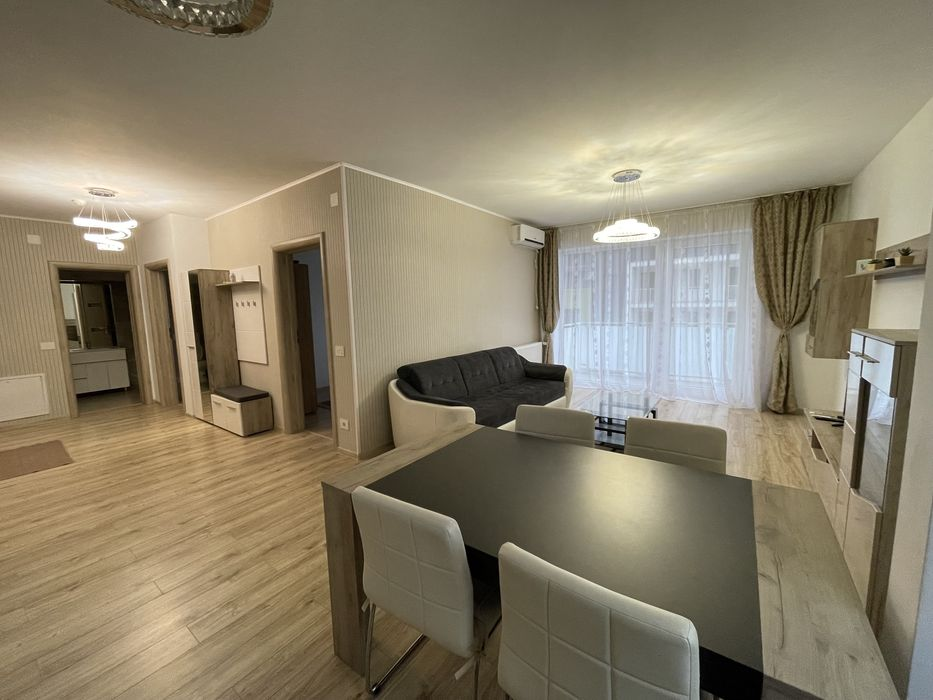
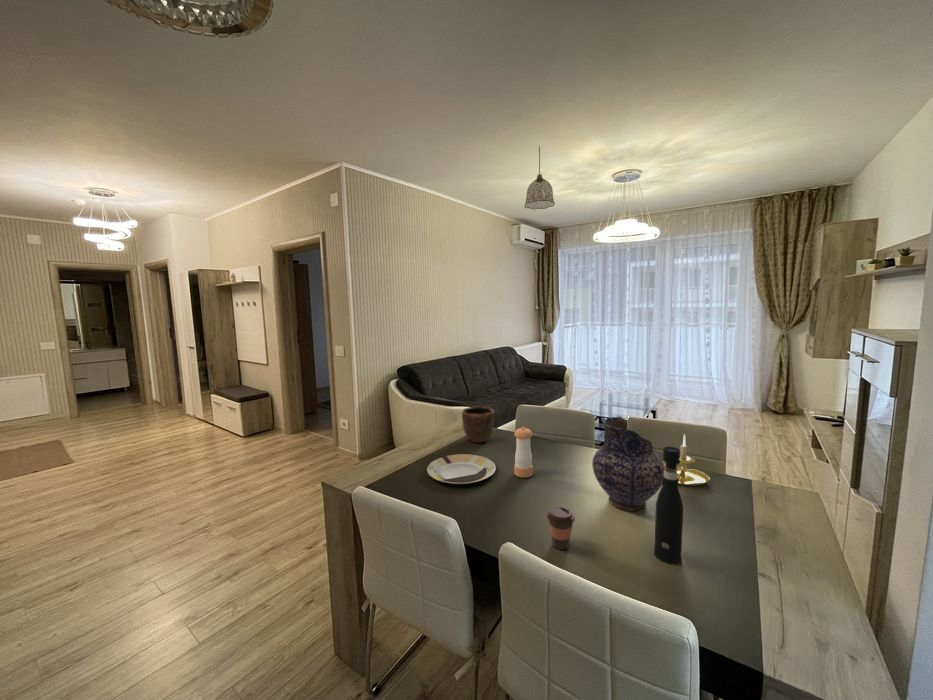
+ pepper shaker (523, 450)
+ coffee cup (560, 528)
+ candle holder (680, 455)
+ pendant lamp (539, 176)
+ bowl (478, 425)
+ plate (461, 469)
+ pepper grinder (669, 504)
+ pottery (627, 463)
